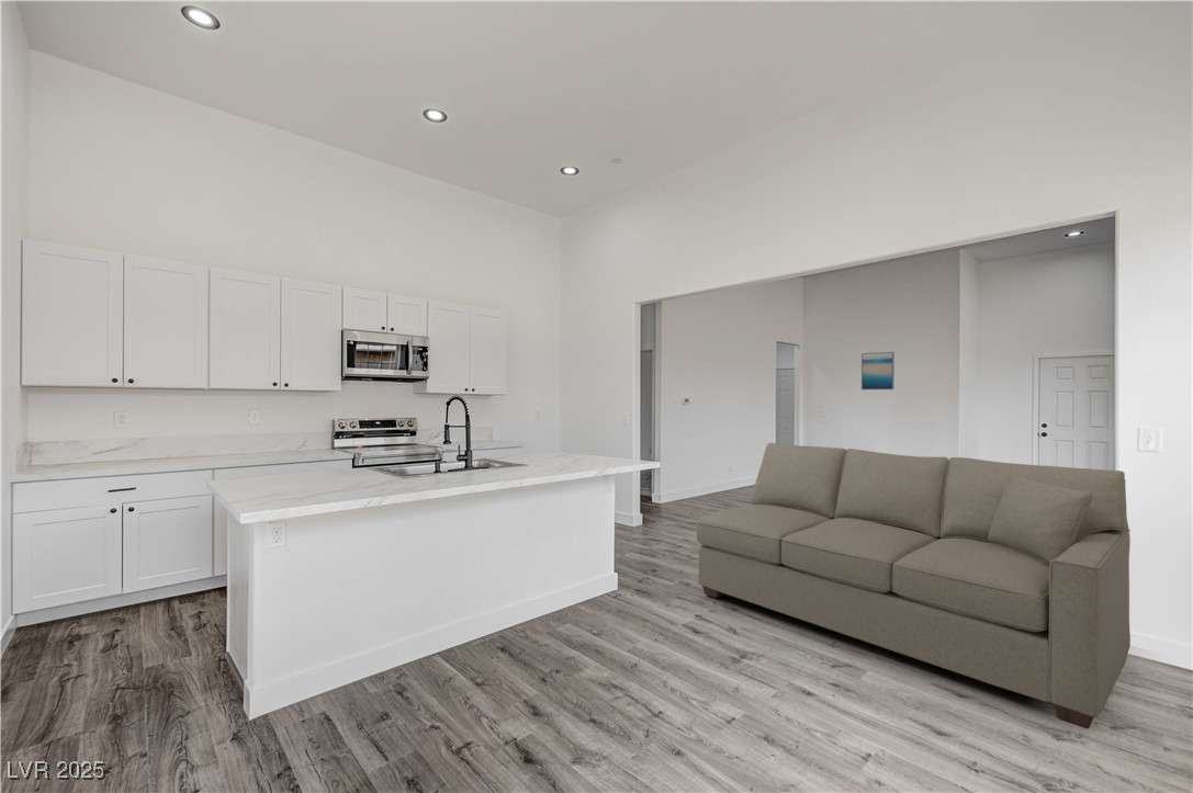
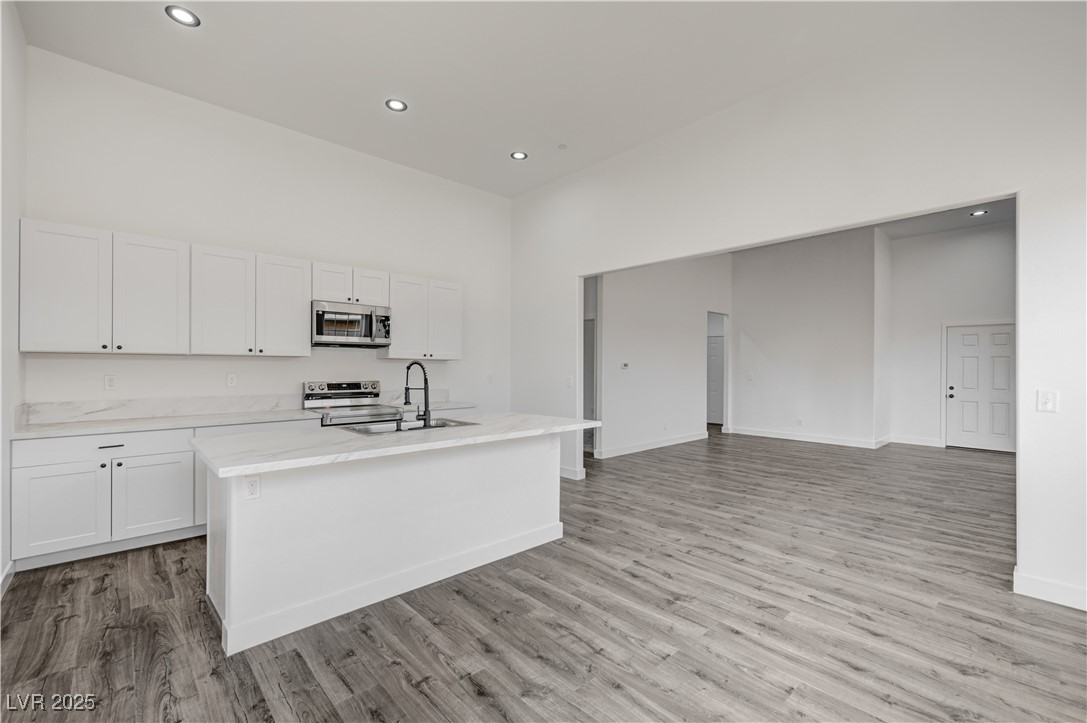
- wall art (877, 371)
- sofa (882, 539)
